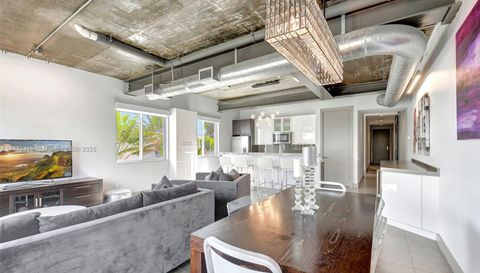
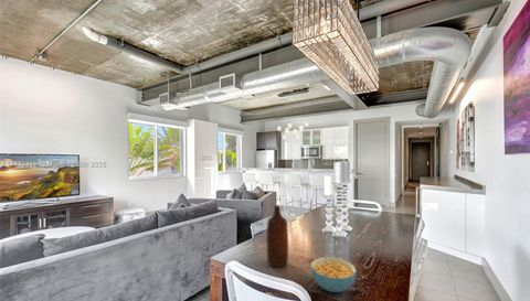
+ bottle (277, 234)
+ cereal bowl (332, 277)
